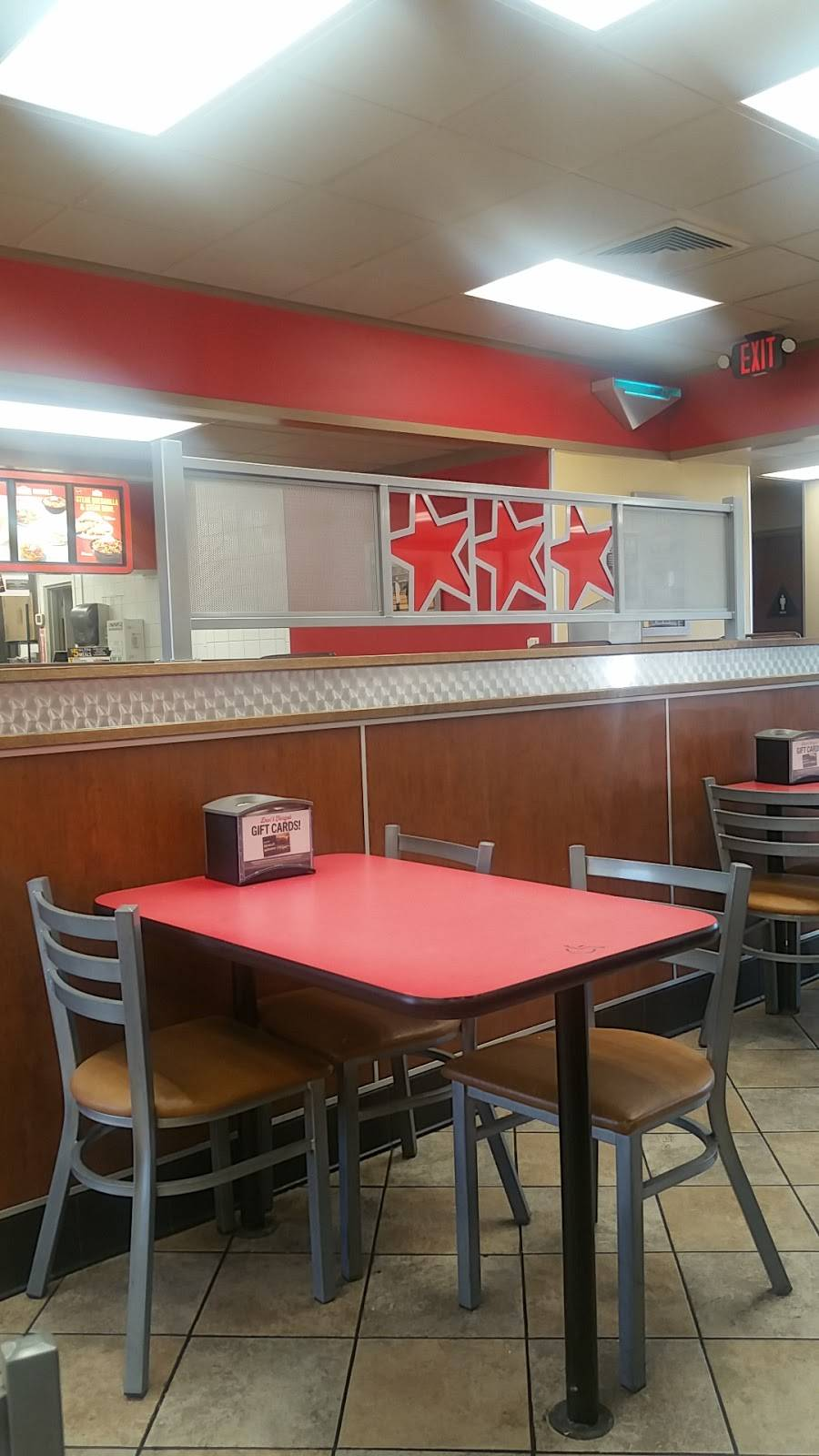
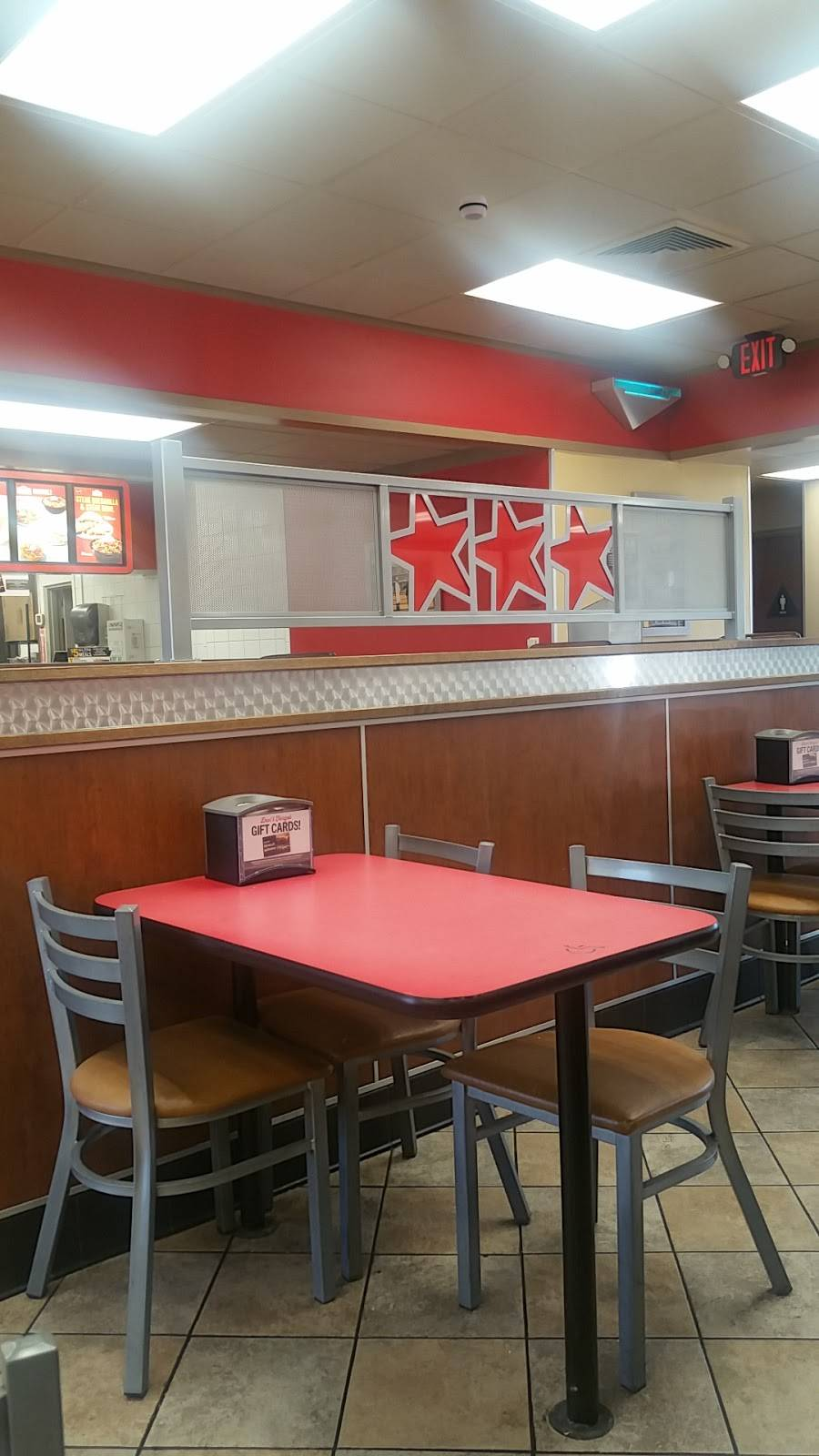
+ smoke detector (473, 207)
